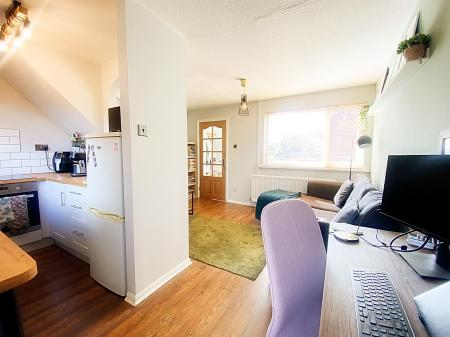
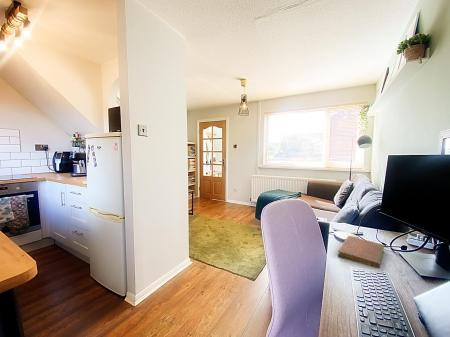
+ notebook (361, 250)
